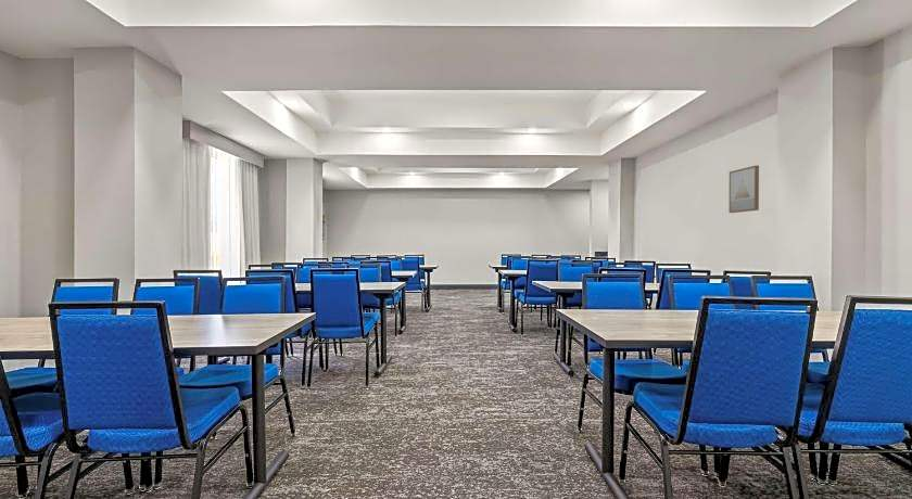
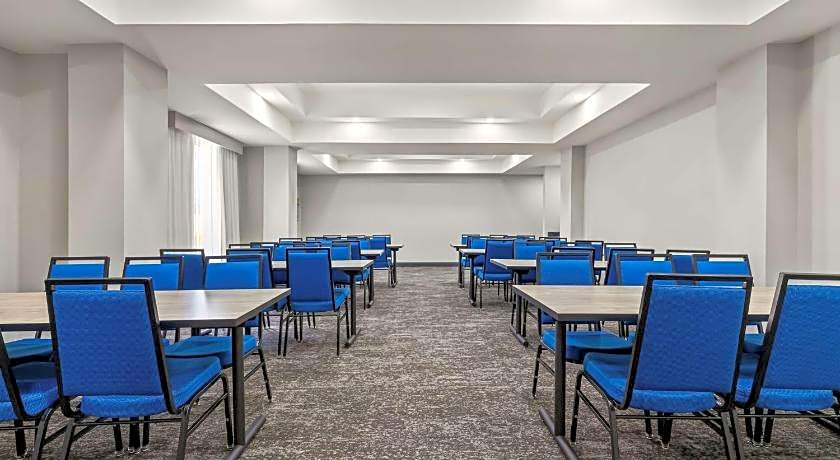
- wall art (743, 190)
